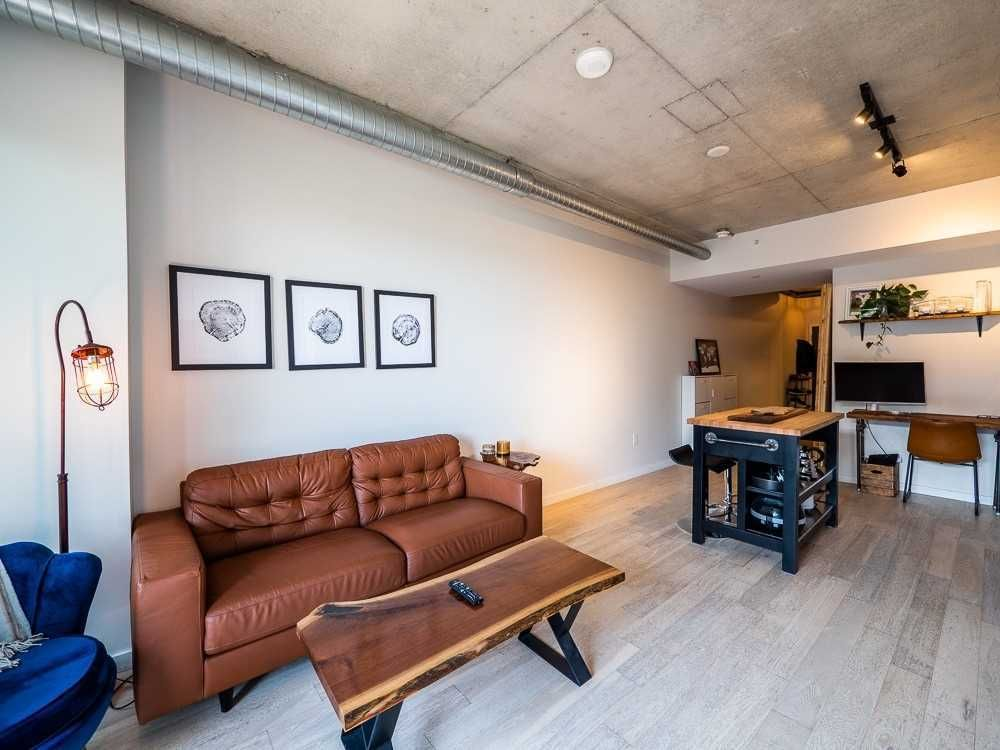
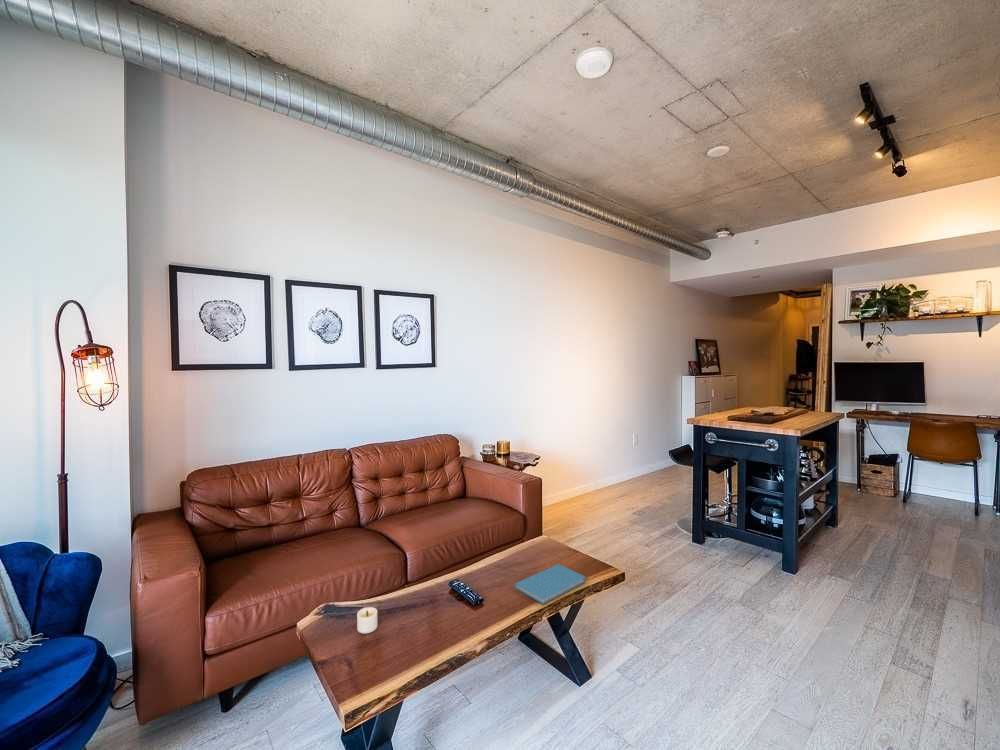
+ candle (362, 620)
+ book (550, 582)
